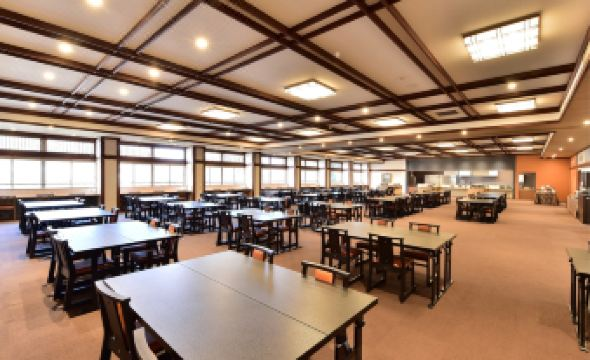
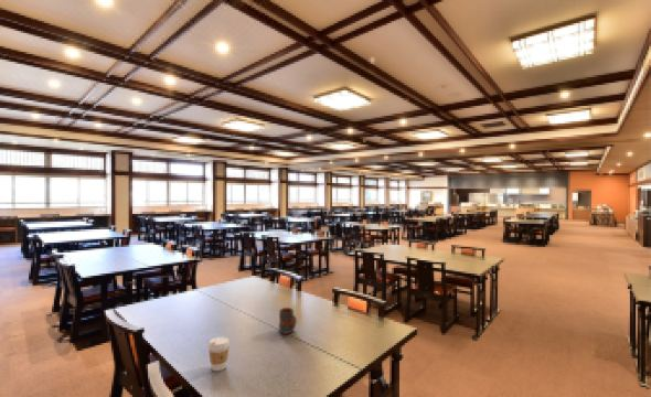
+ mug (288, 321)
+ coffee cup (218, 353)
